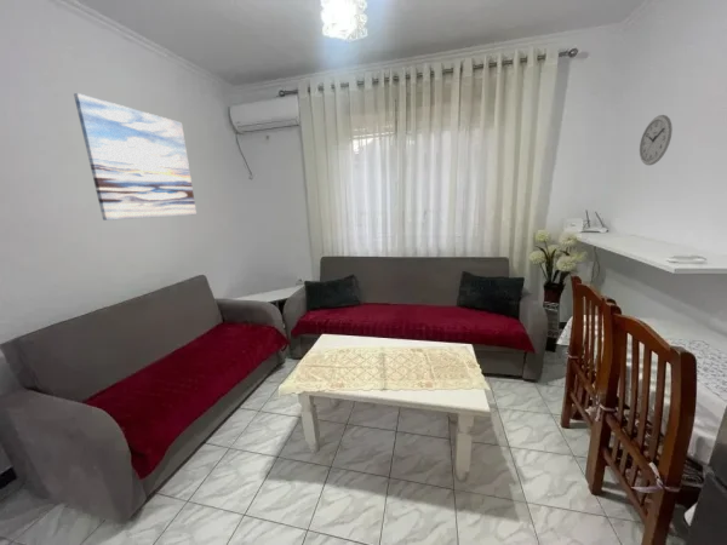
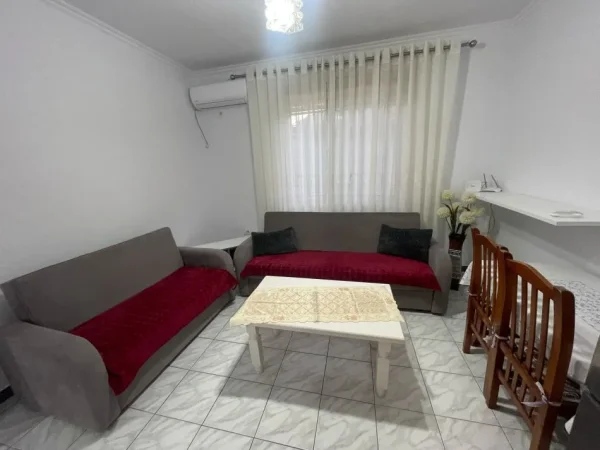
- wall clock (653, 140)
- wall art (147, 165)
